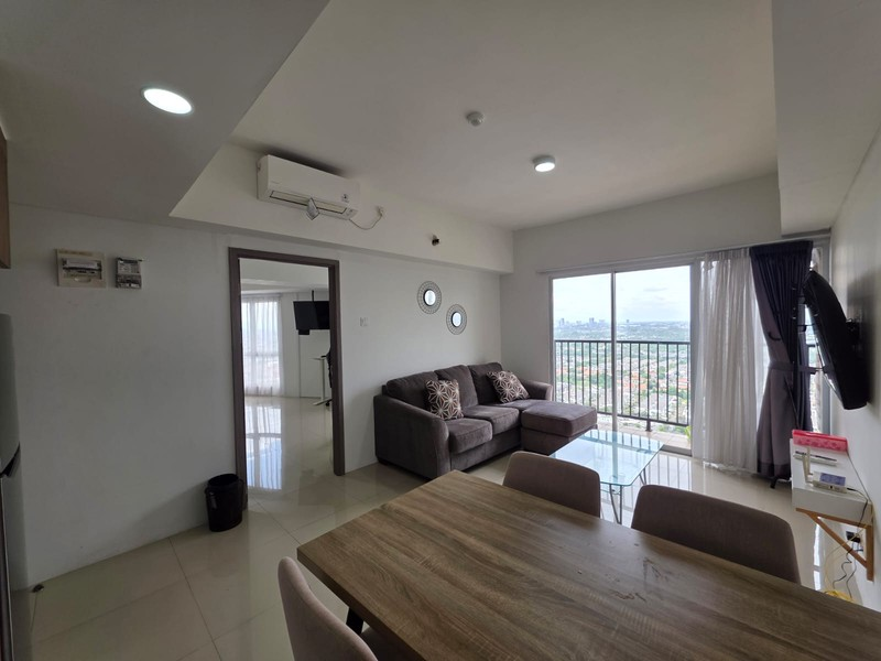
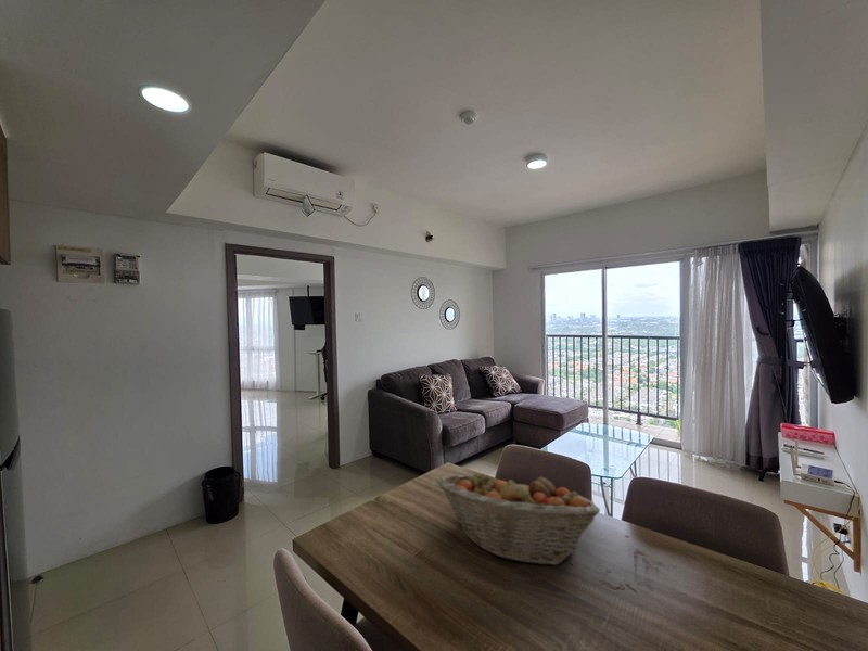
+ fruit basket (513, 503)
